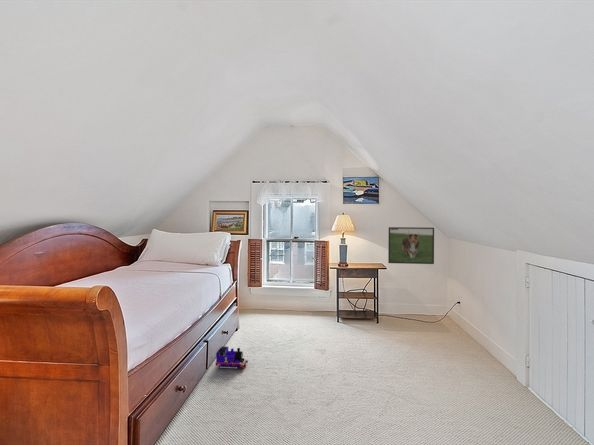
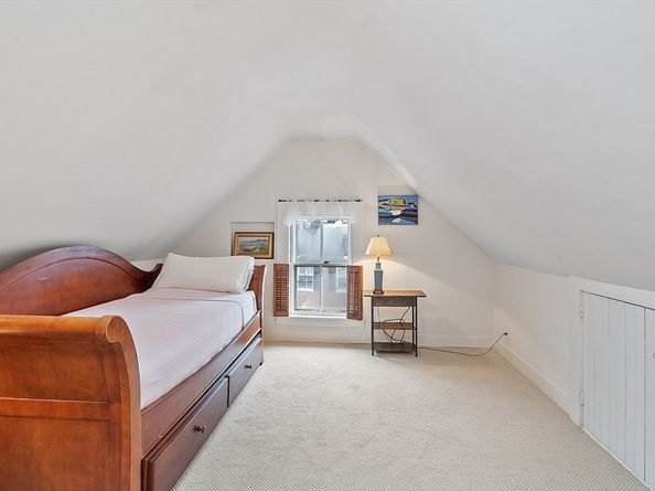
- toy train (232, 356)
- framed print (411, 245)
